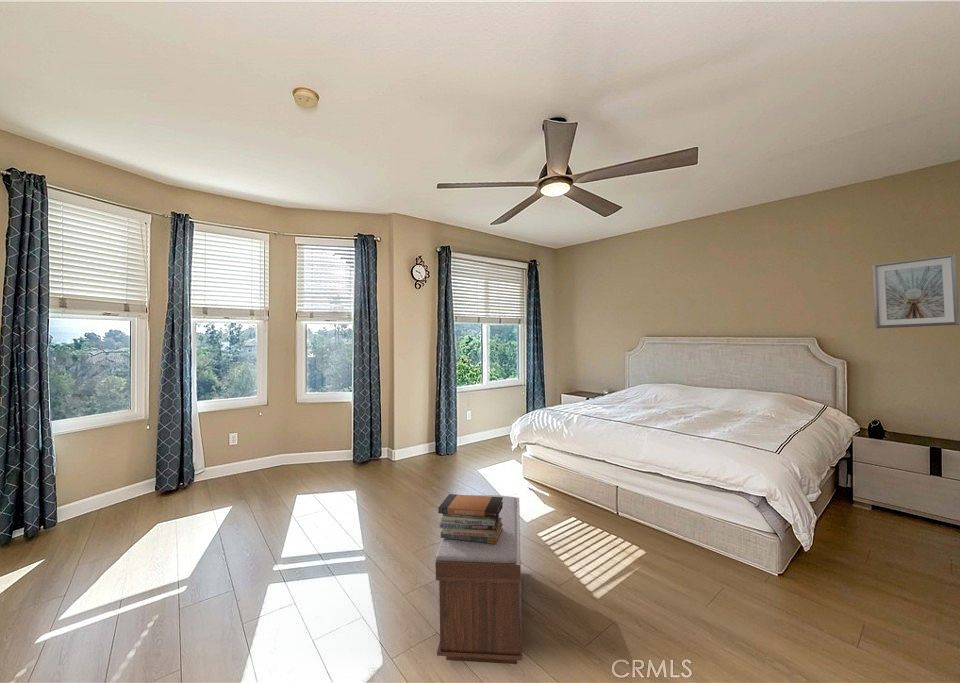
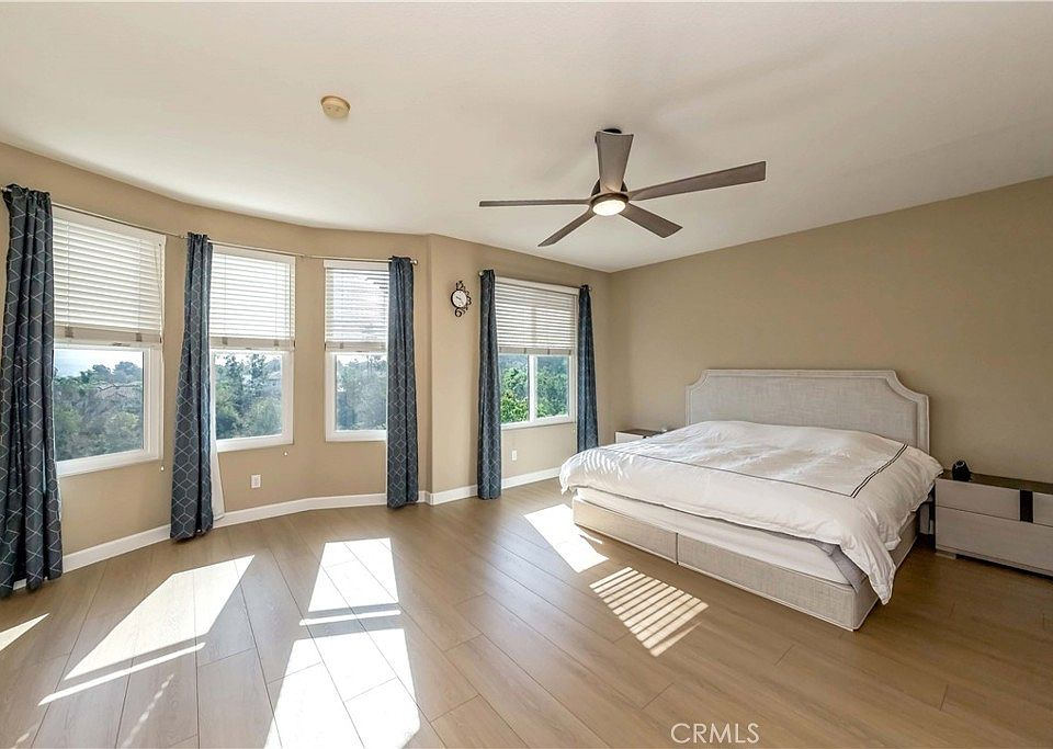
- bench (484, 564)
- book stack (471, 517)
- picture frame (913, 293)
